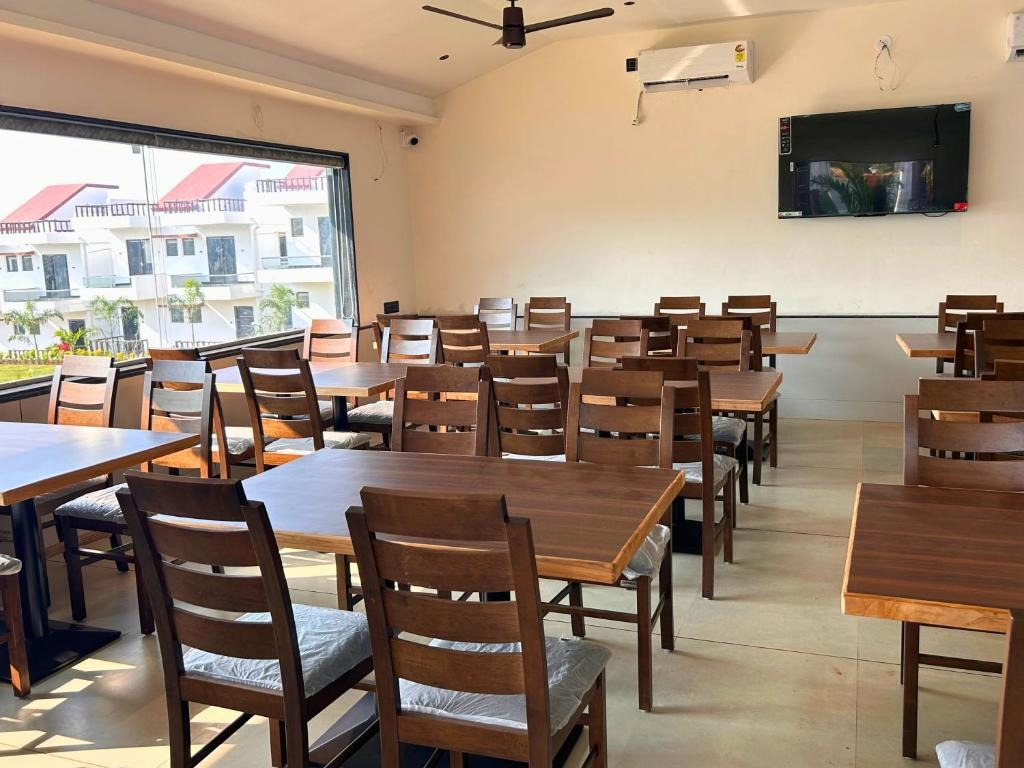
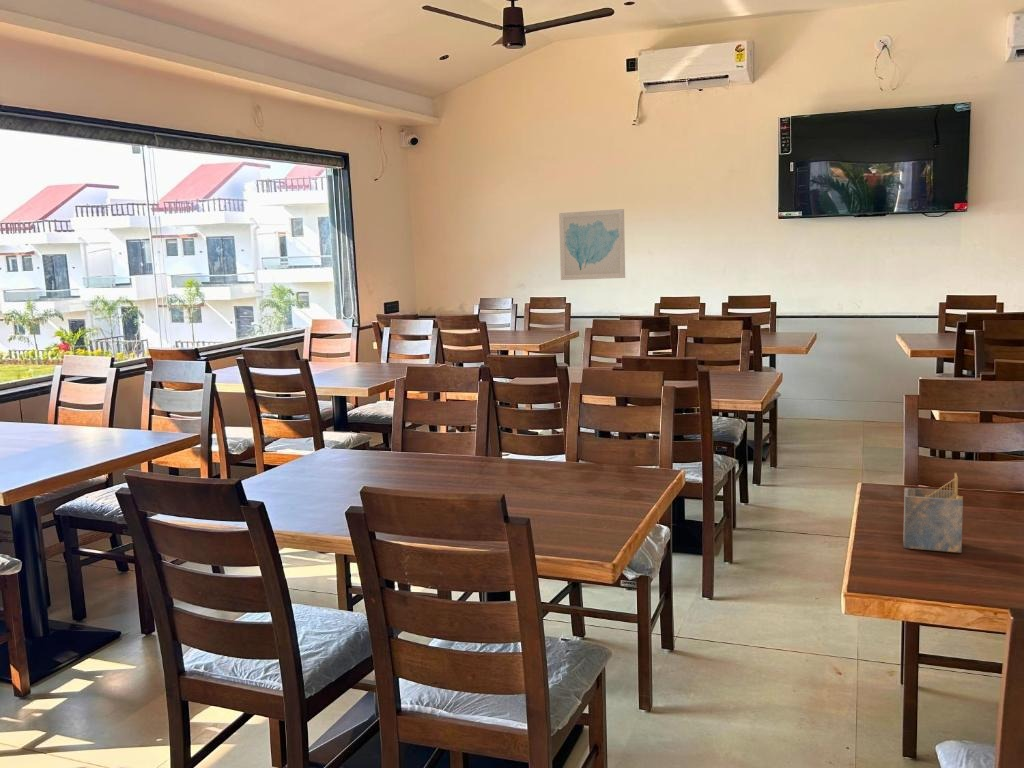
+ wall art (591, 245)
+ napkin holder (932, 510)
